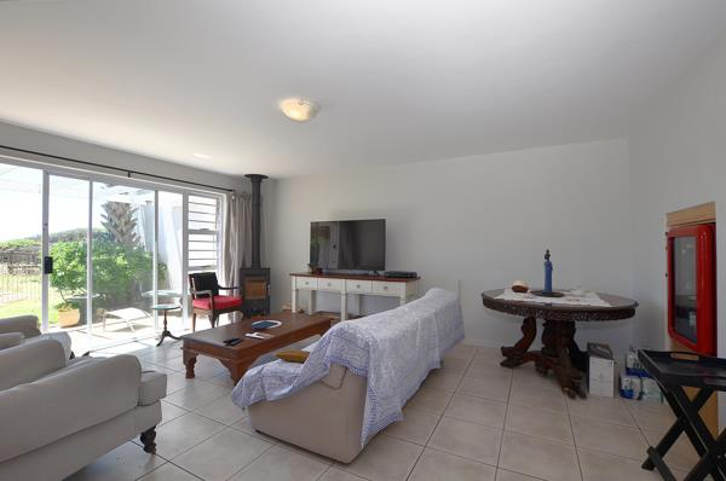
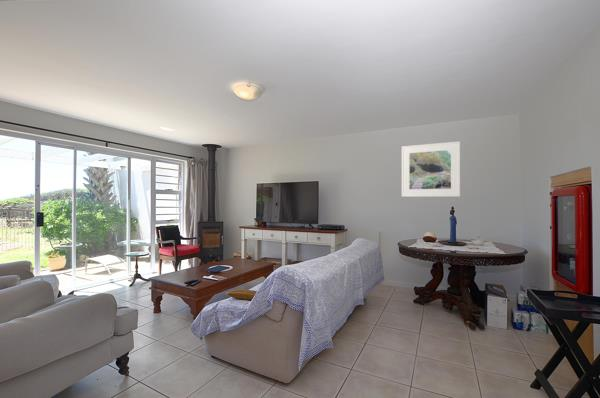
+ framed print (429, 170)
